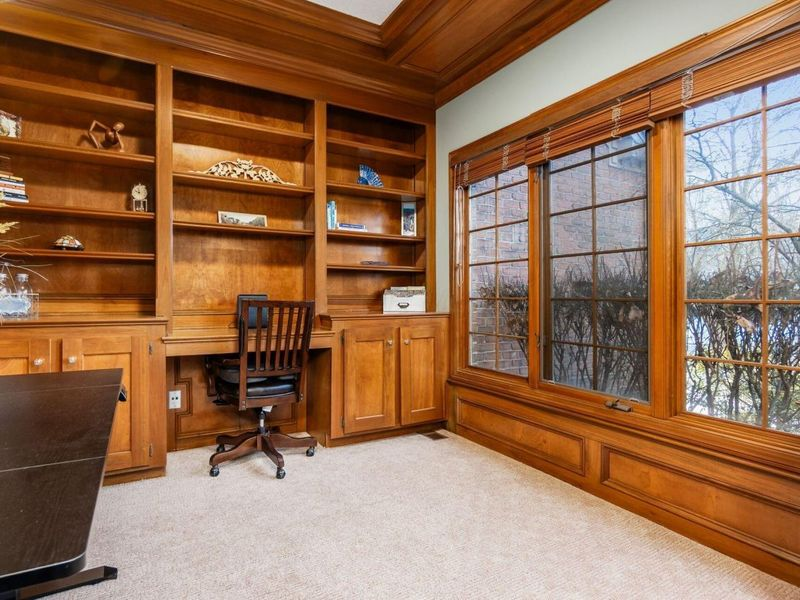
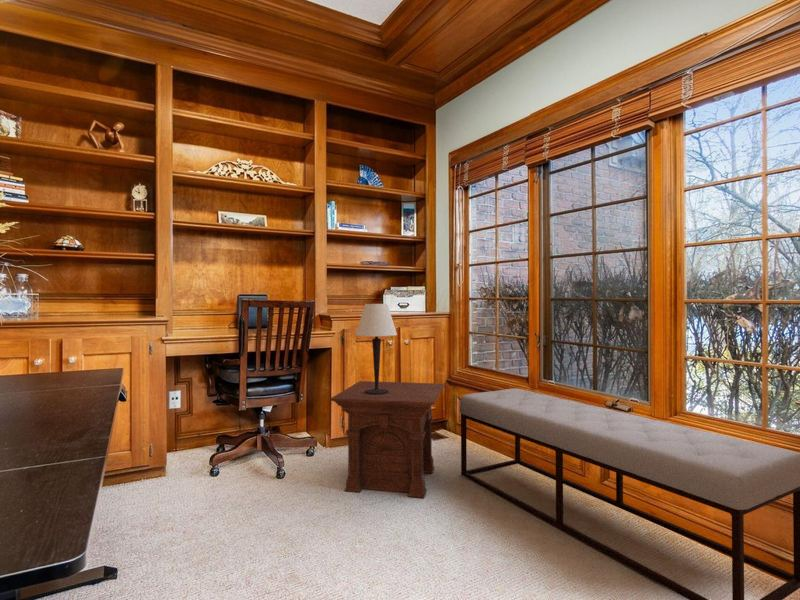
+ side table (392, 434)
+ table lamp (376, 347)
+ bench (591, 463)
